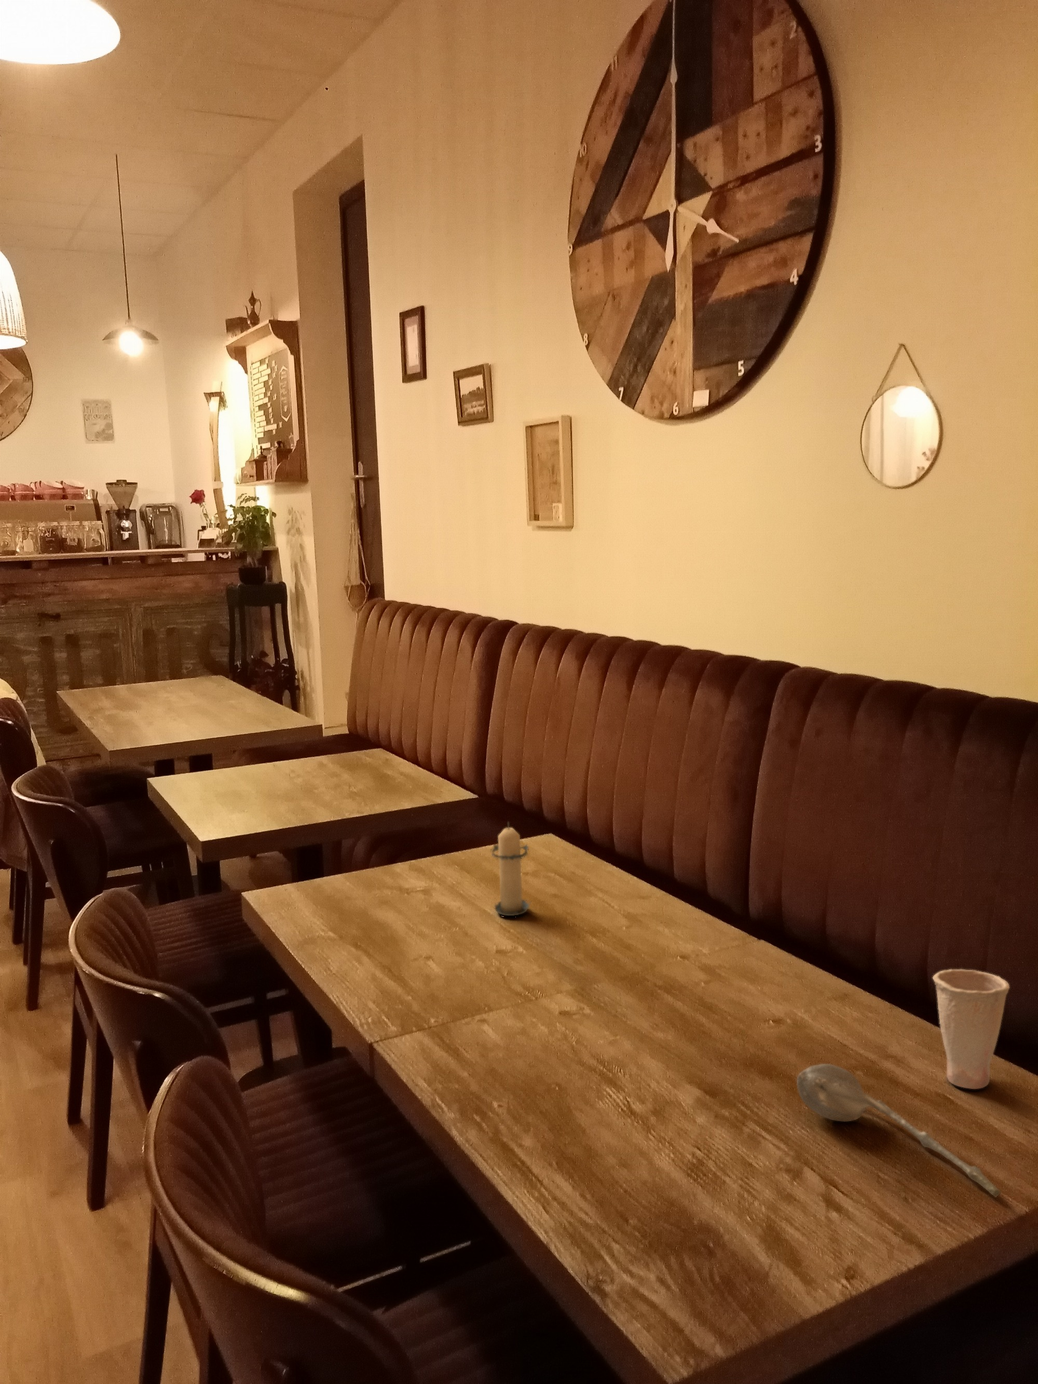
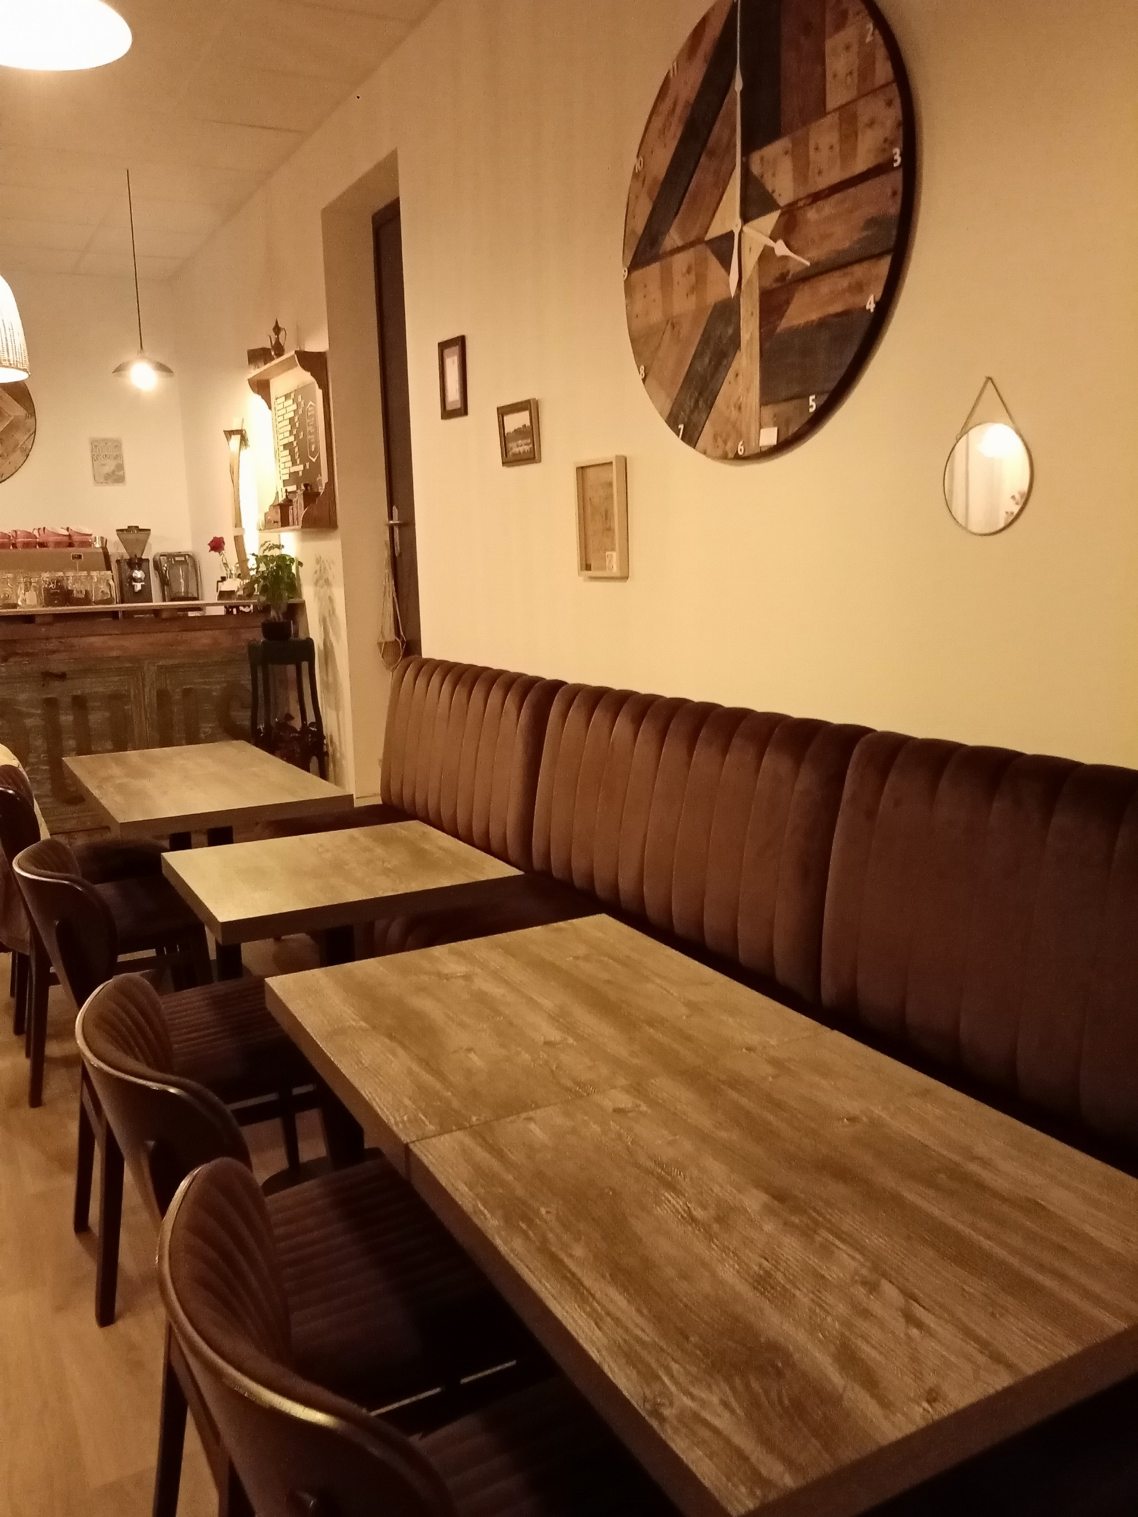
- cup (968, 1026)
- candle (510, 866)
- spoon (892, 1119)
